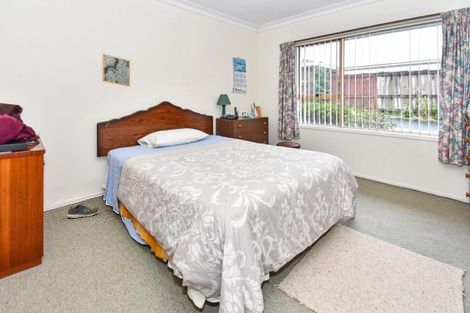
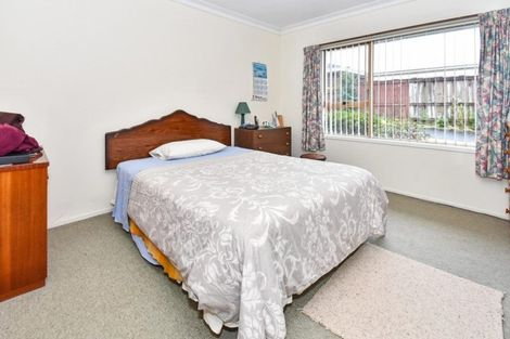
- wall art (116, 70)
- shoe (84, 209)
